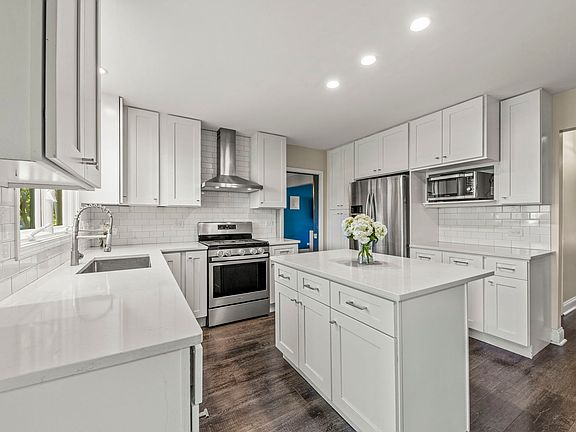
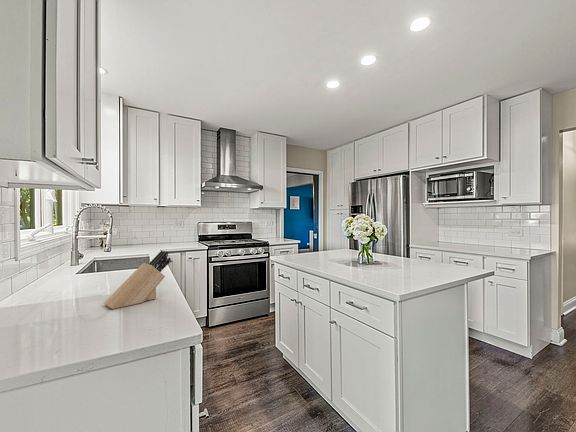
+ knife block (140, 276)
